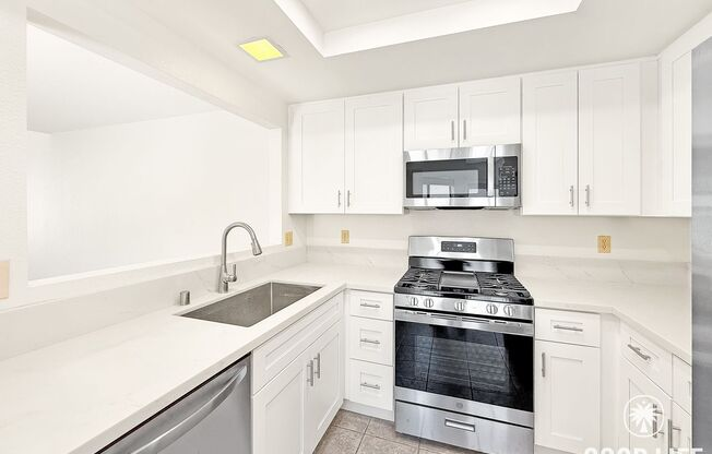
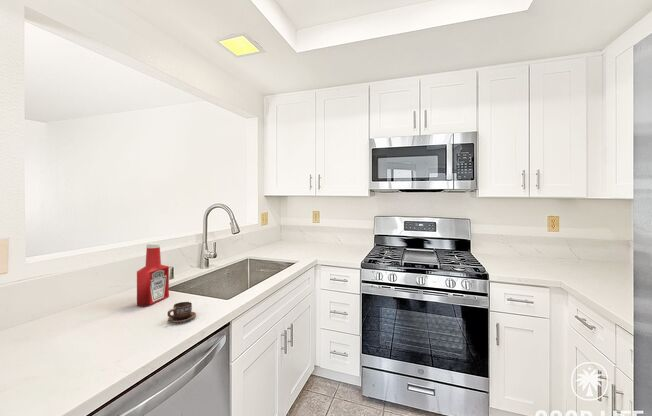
+ soap bottle (153, 272)
+ cup (181, 311)
